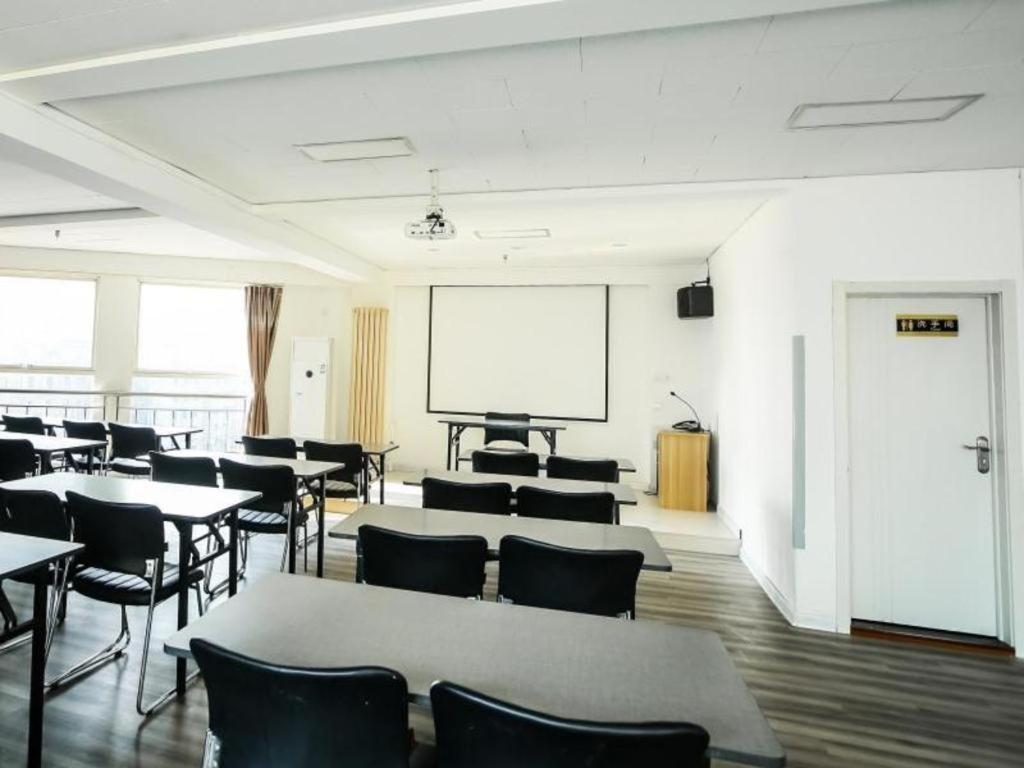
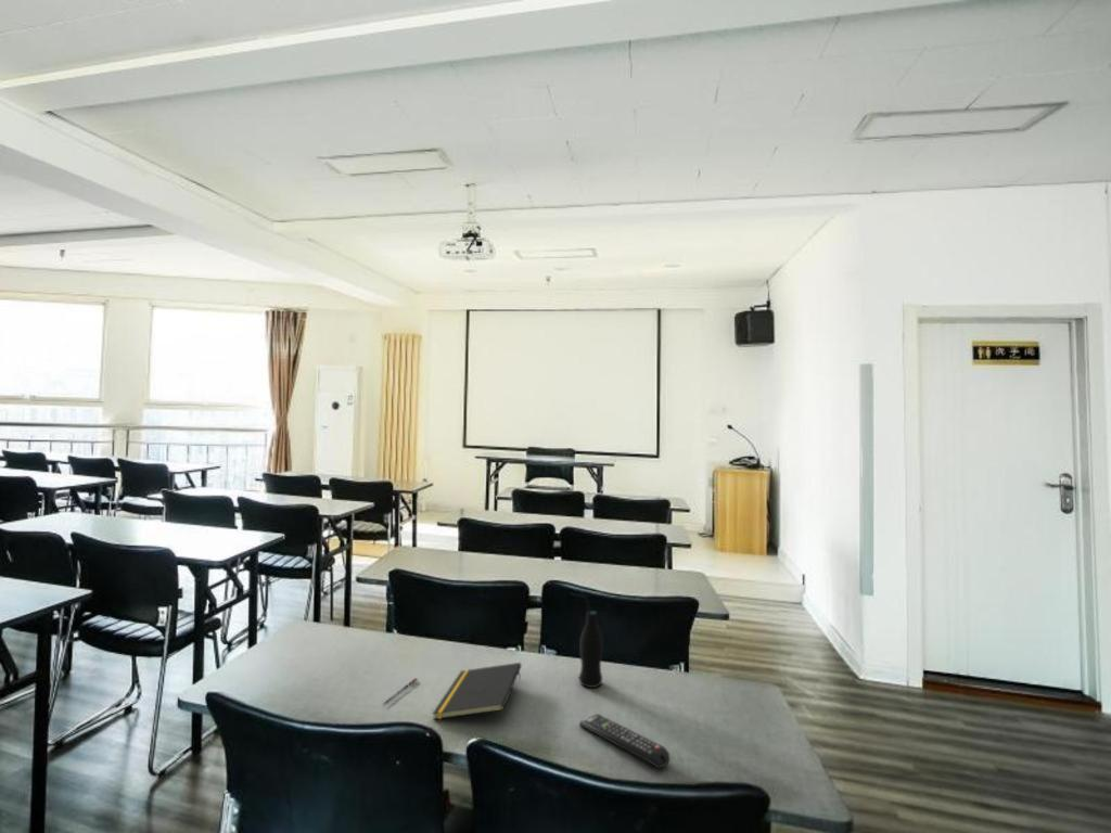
+ remote control (622, 738)
+ pen (400, 690)
+ bottle (586, 638)
+ notepad (480, 688)
